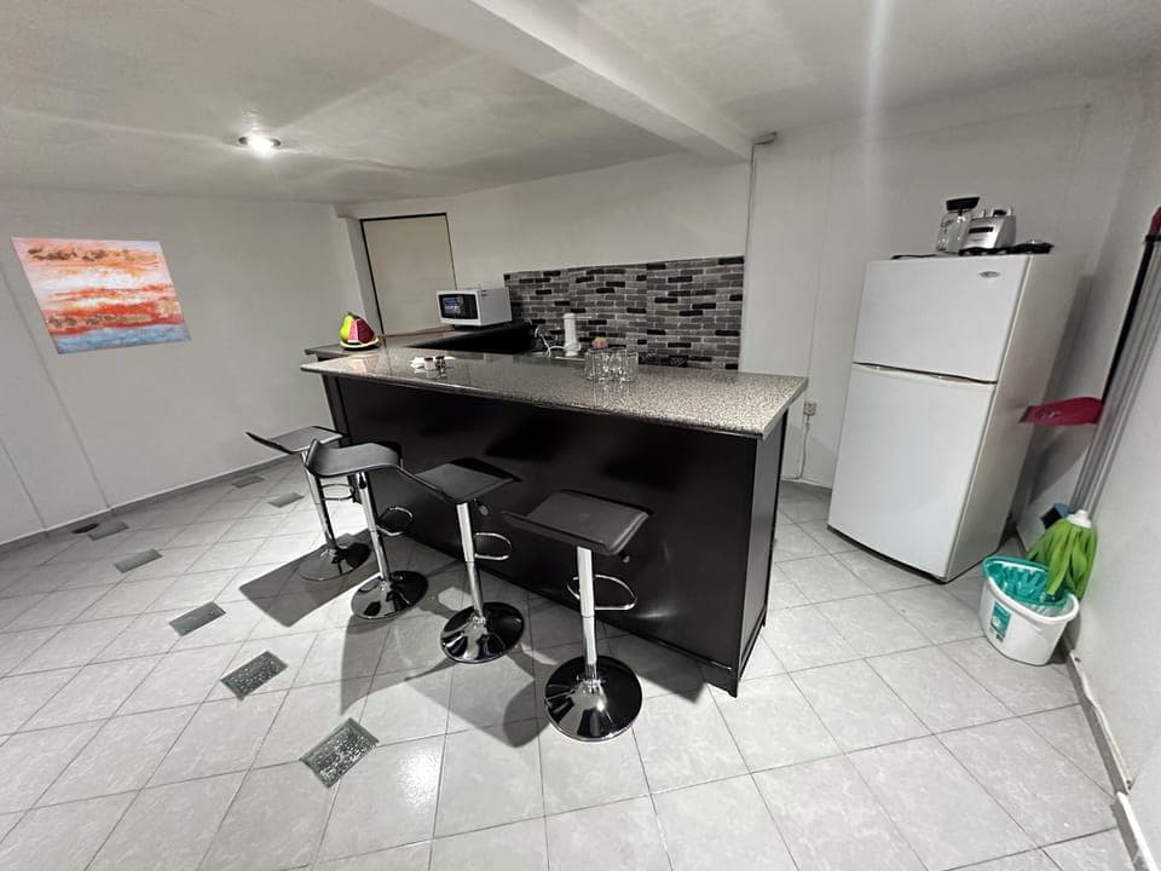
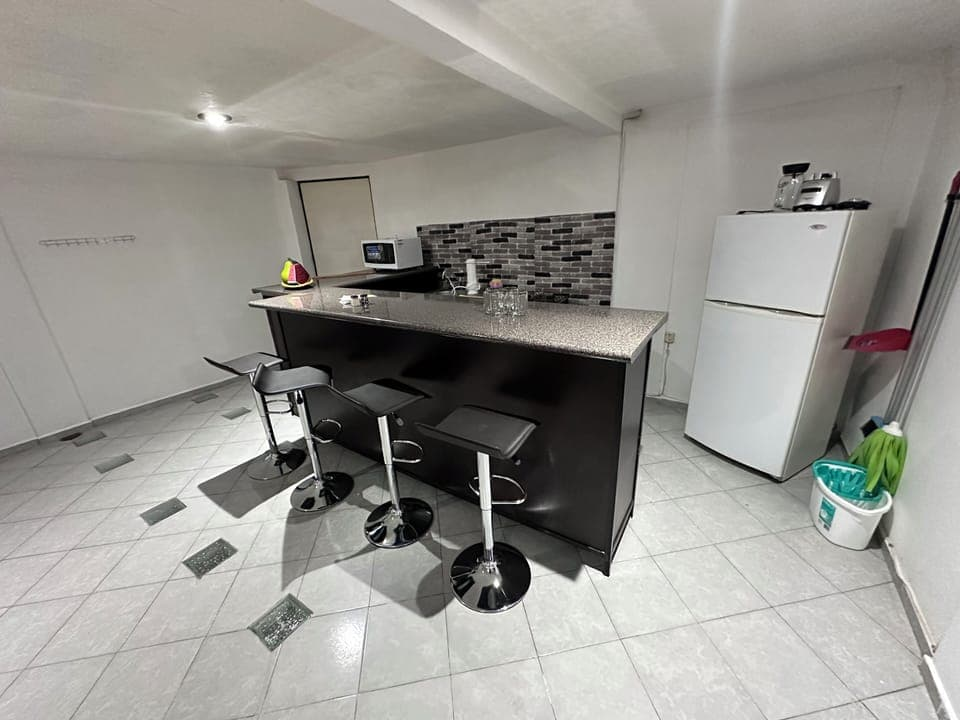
- wall art (110, 295)
